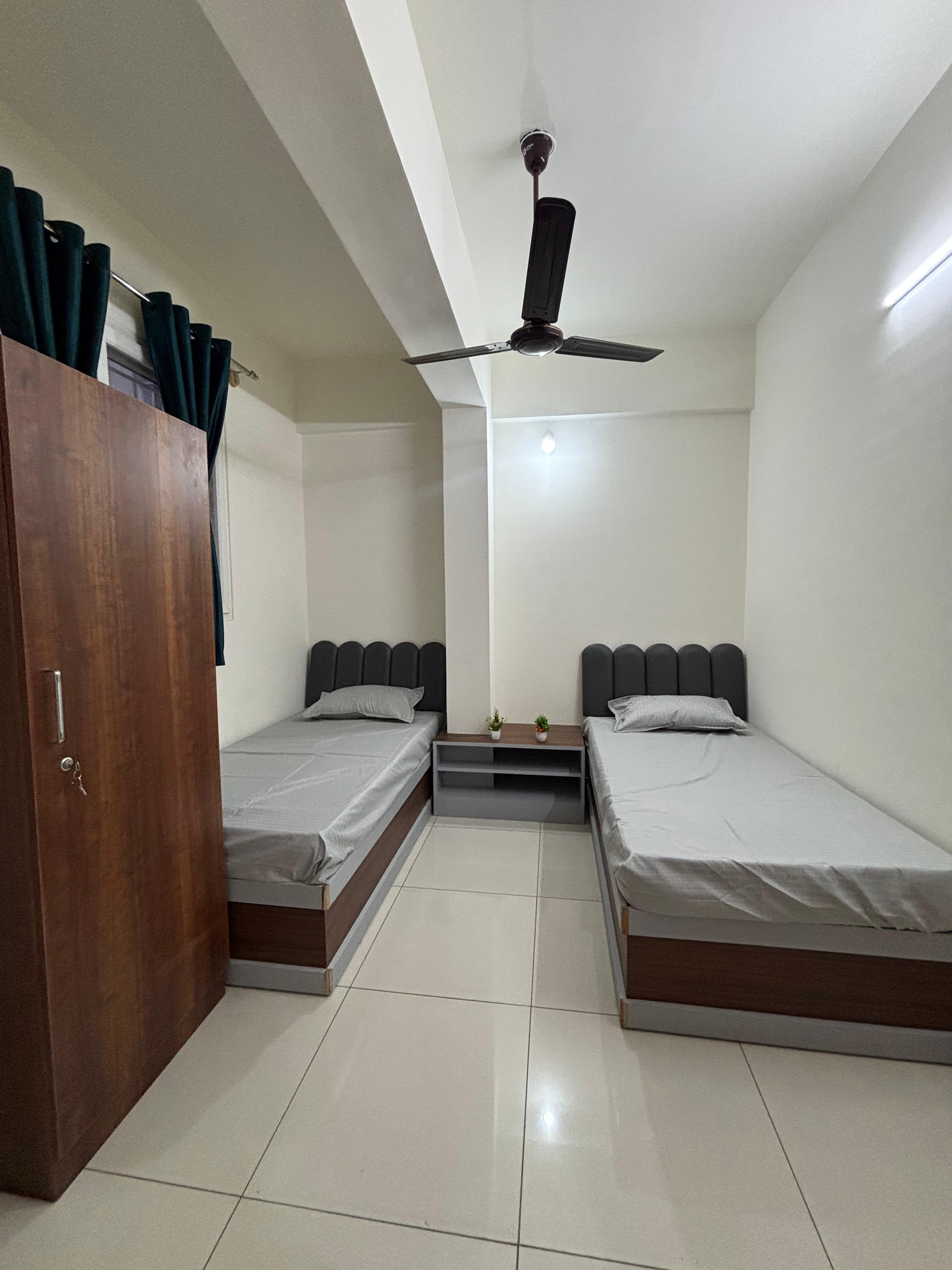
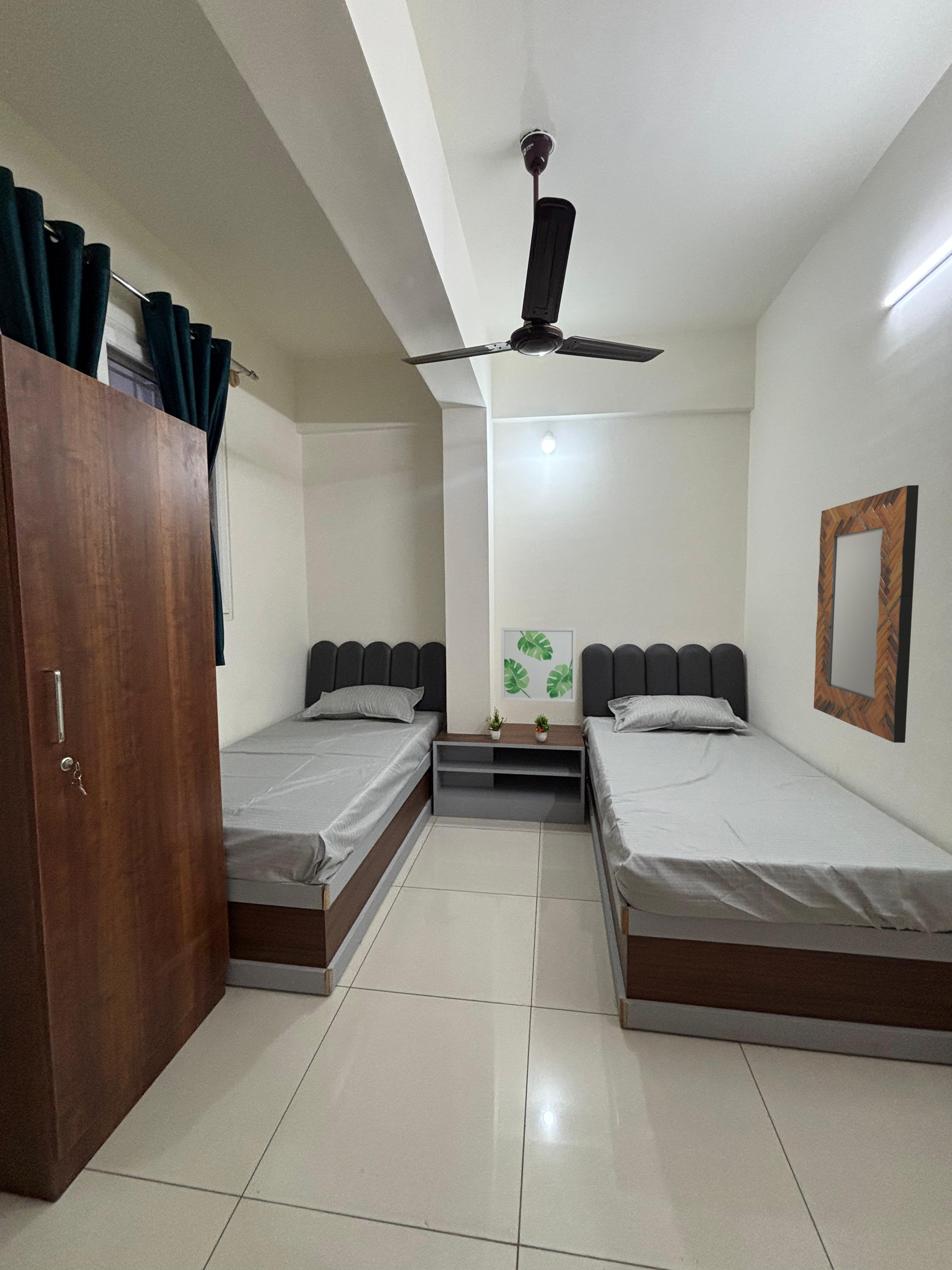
+ wall art (538, 664)
+ home mirror (858, 613)
